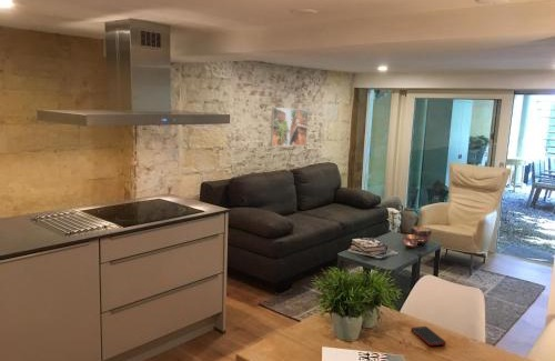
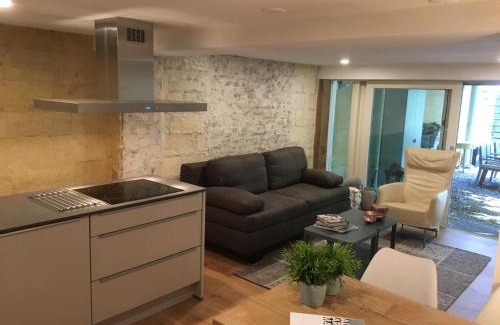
- cell phone (427, 335)
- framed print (290, 127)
